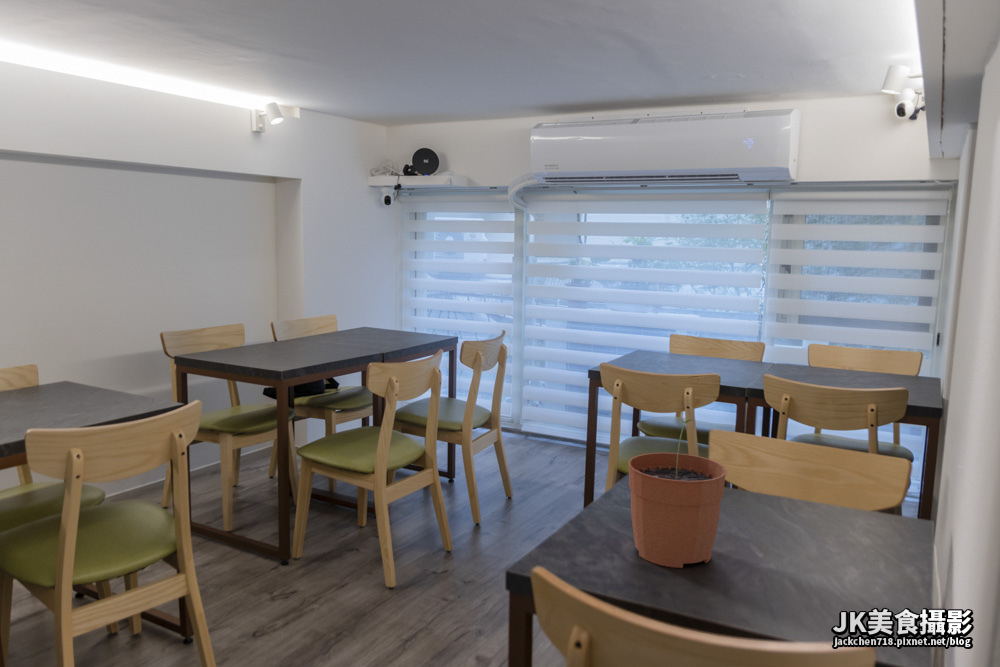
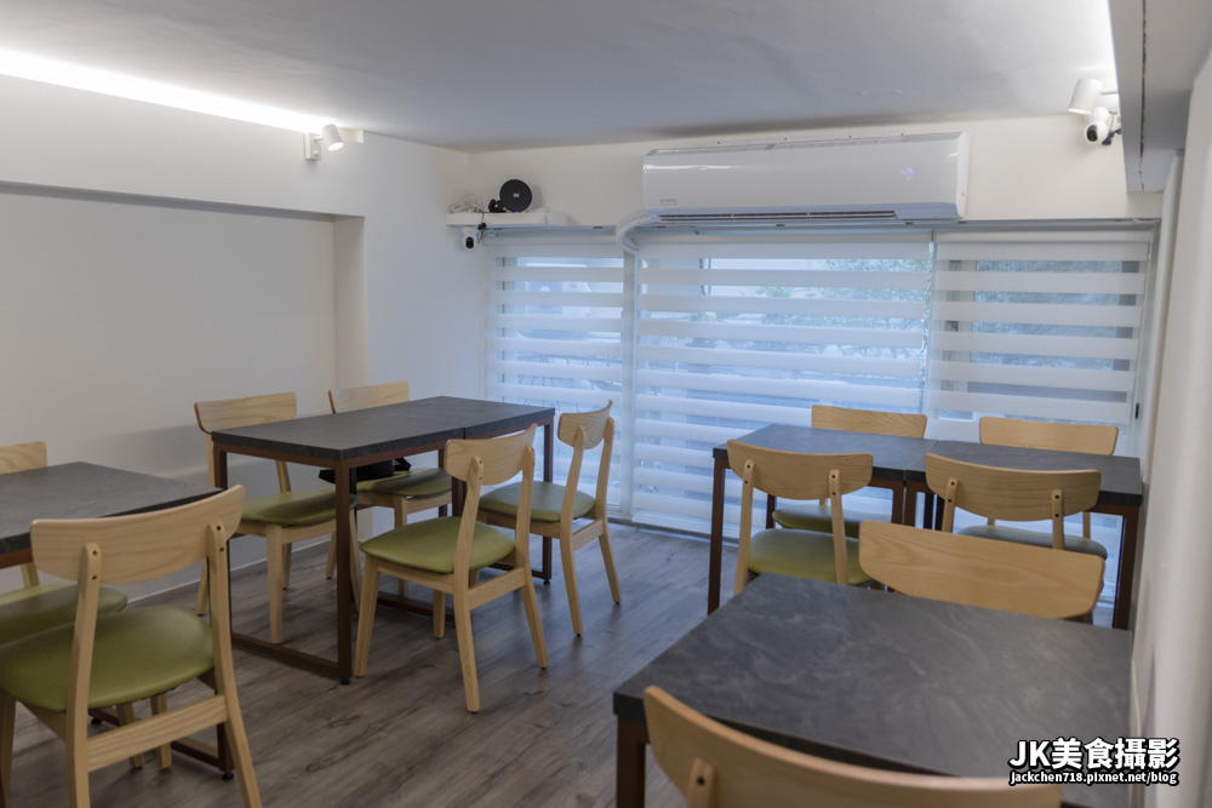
- plant pot (675, 487)
